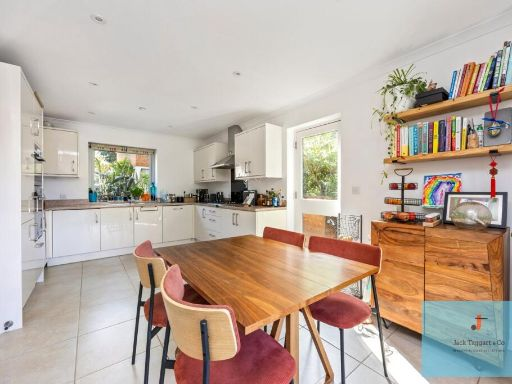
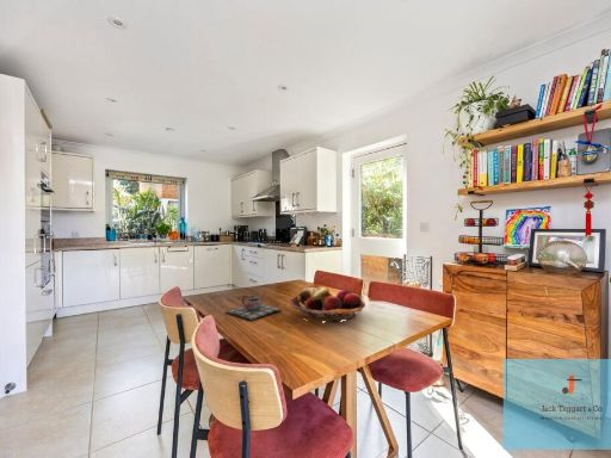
+ teapot (253, 303)
+ fruit basket (326, 301)
